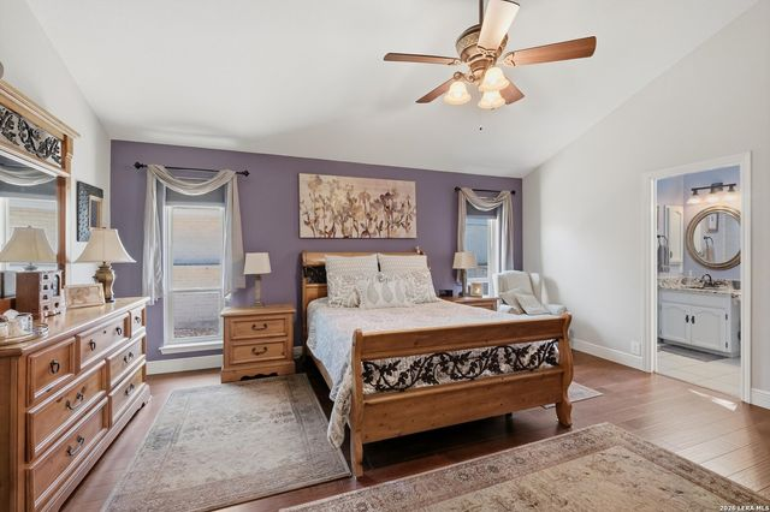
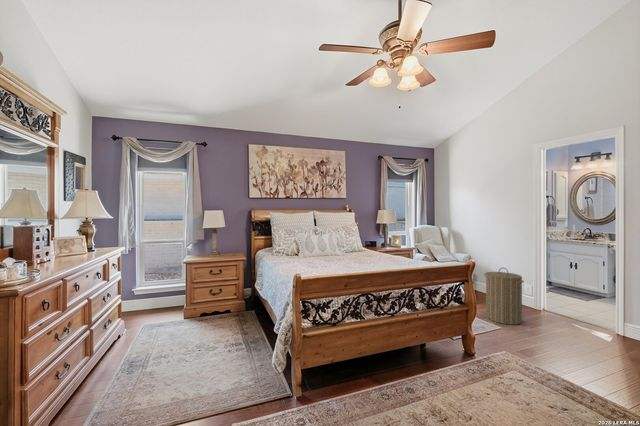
+ laundry hamper (503, 293)
